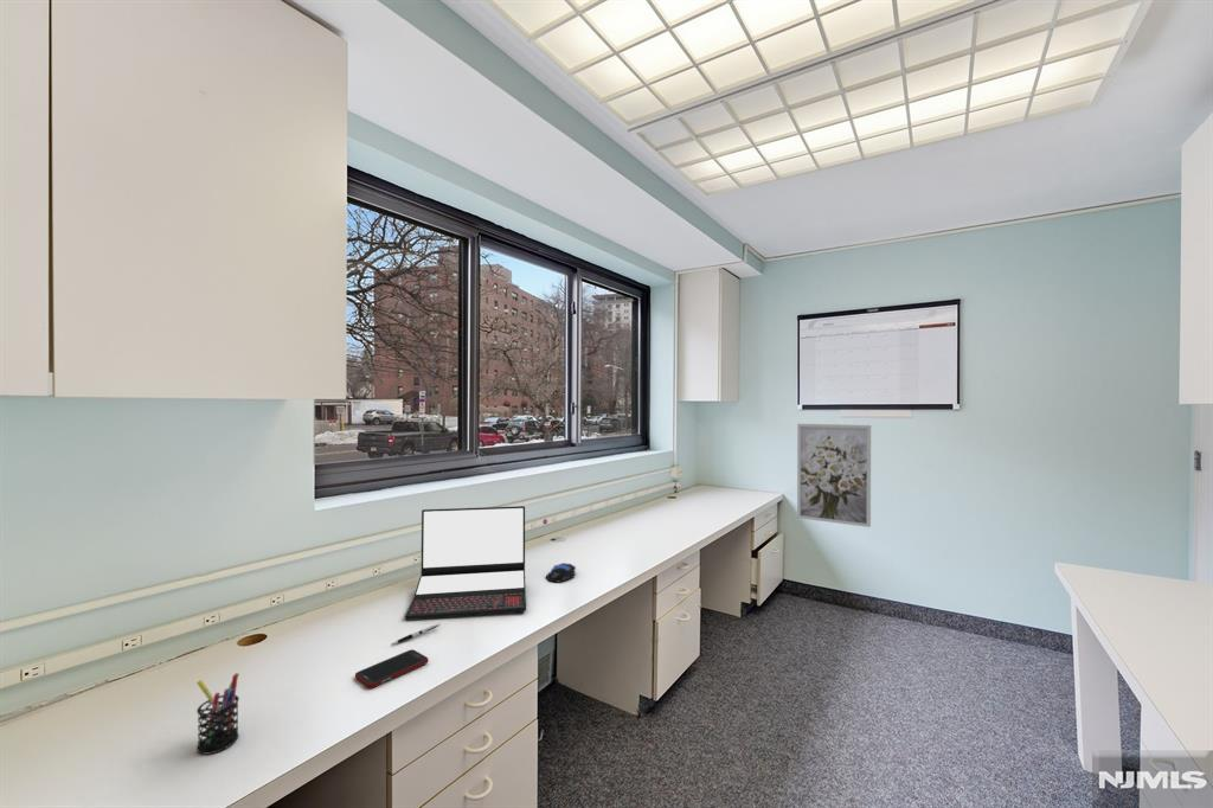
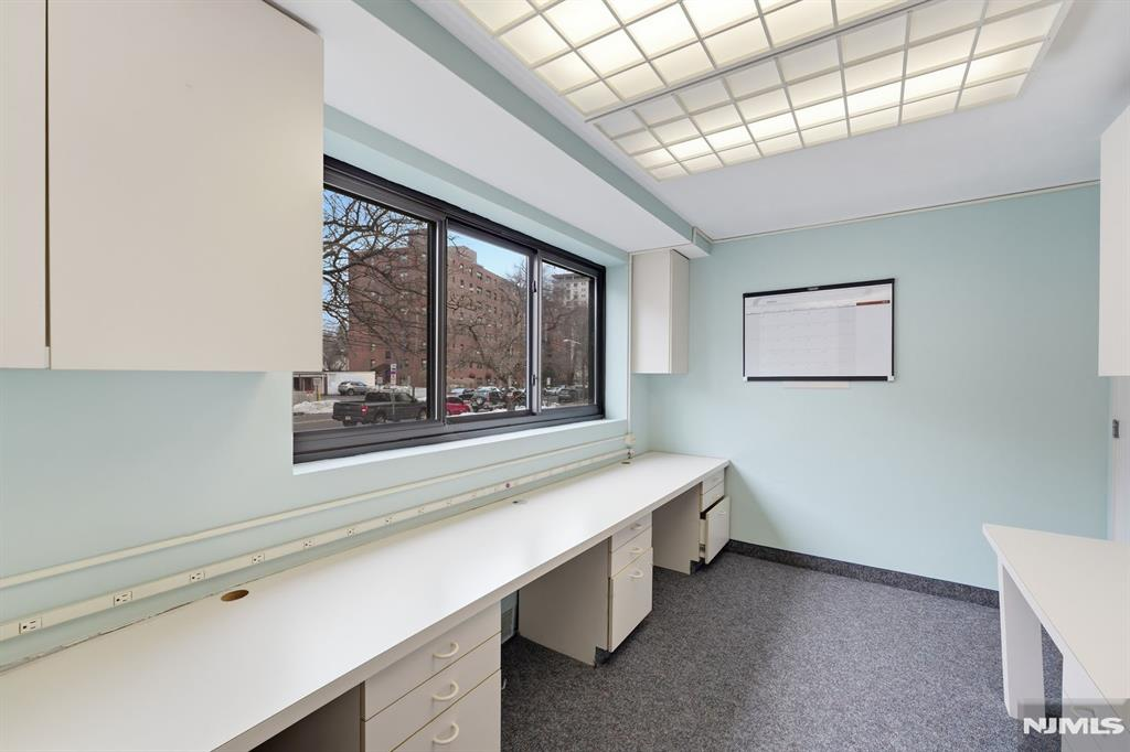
- wall art (833, 473)
- laptop (470, 557)
- pen holder (223, 706)
- pen (416, 634)
- computer mouse (561, 570)
- cell phone (392, 667)
